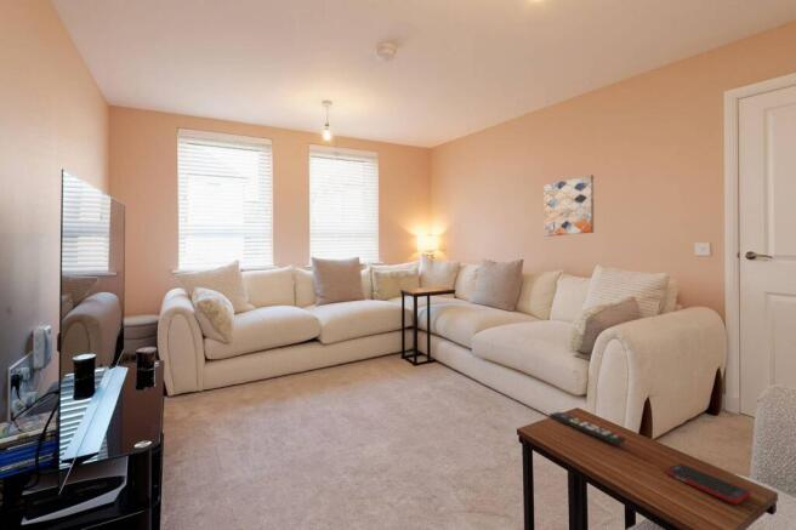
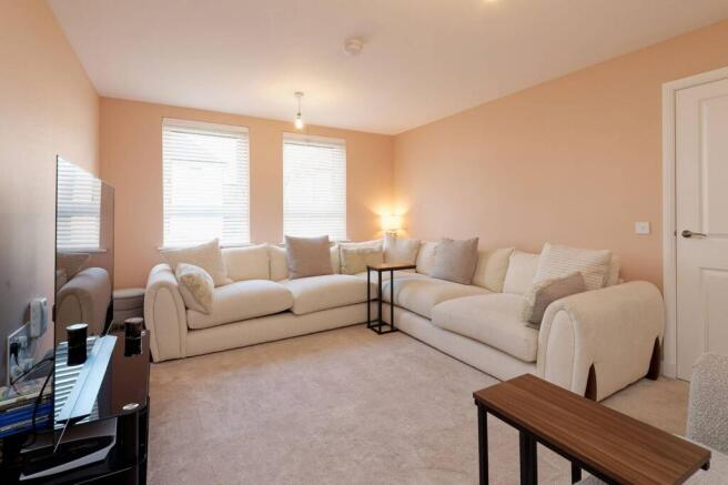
- wall art (567, 207)
- cell phone (705, 481)
- remote control (584, 427)
